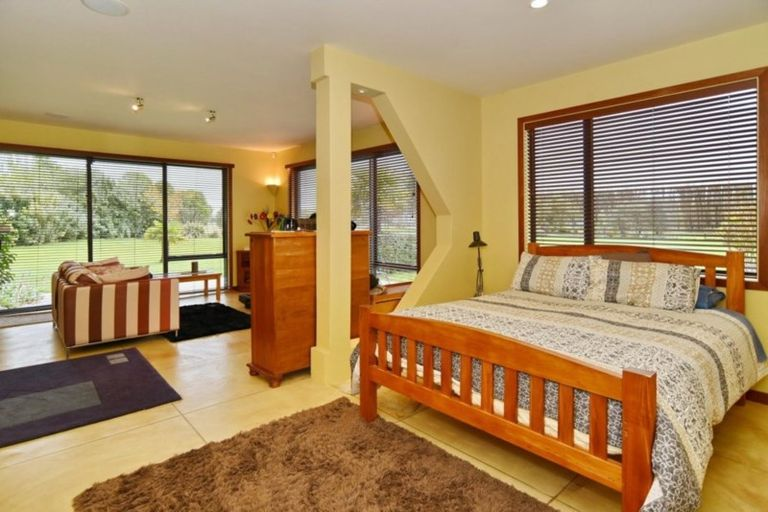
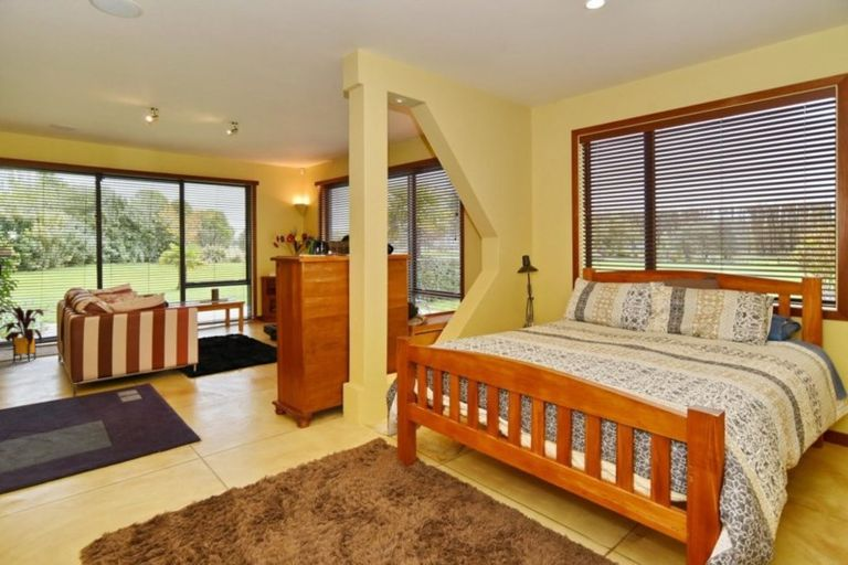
+ house plant (26, 332)
